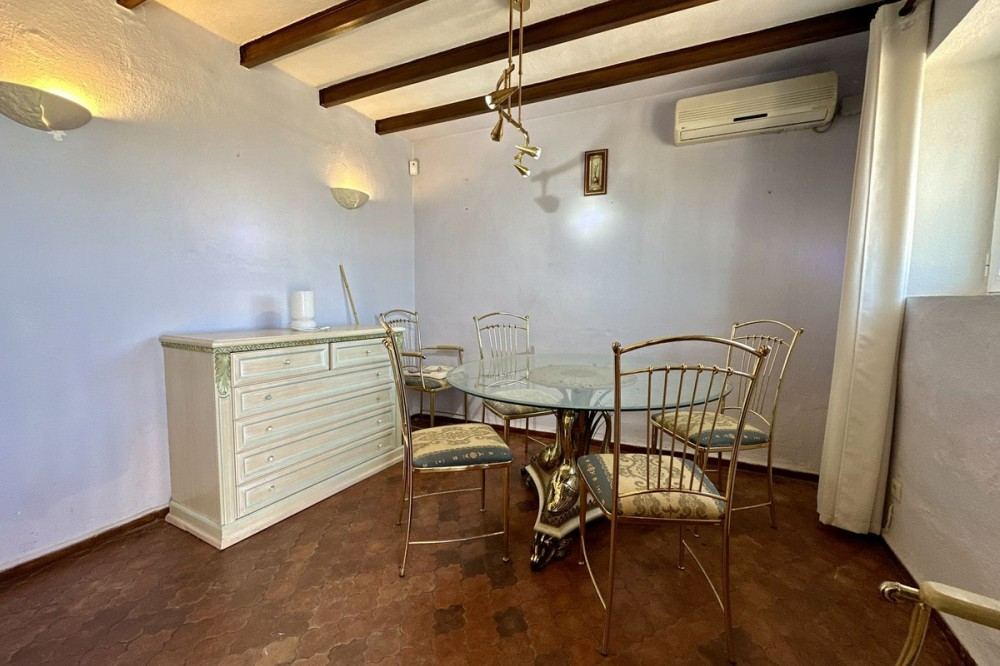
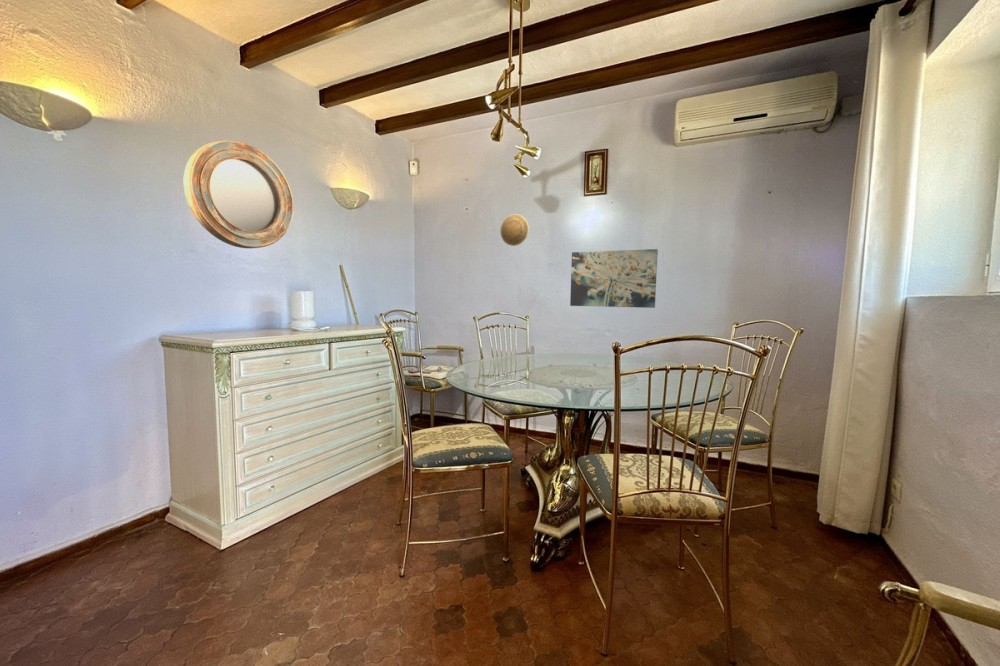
+ home mirror (244, 196)
+ decorative plate (513, 229)
+ wall art (611, 279)
